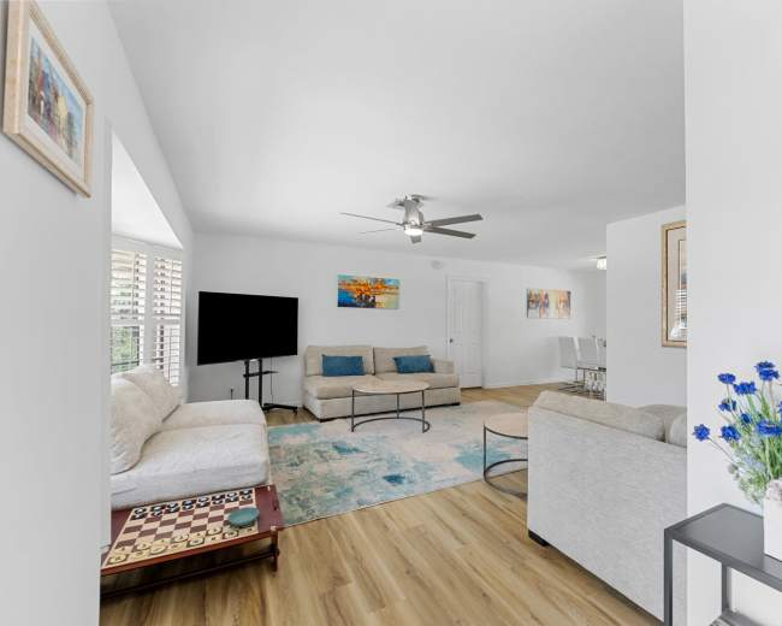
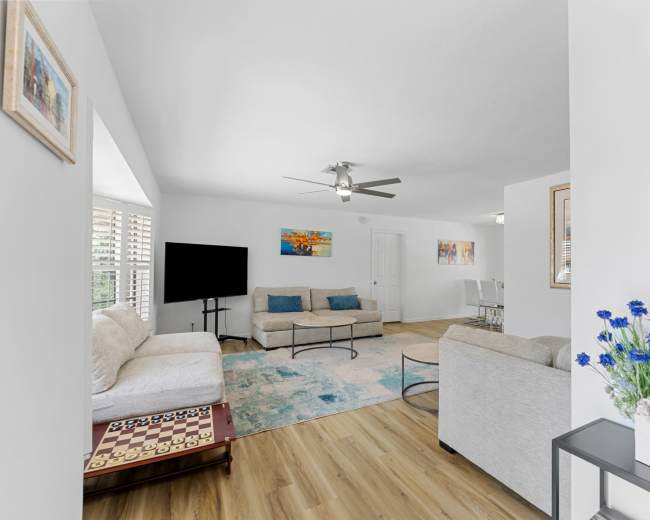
- saucer (243, 516)
